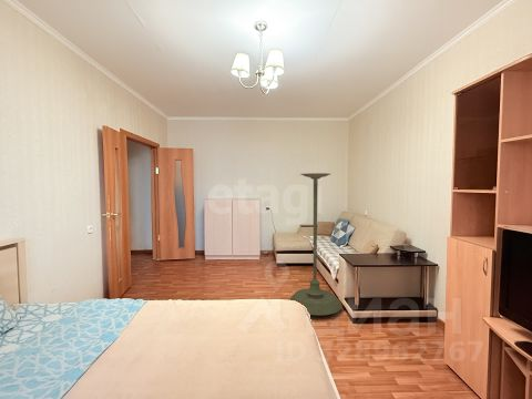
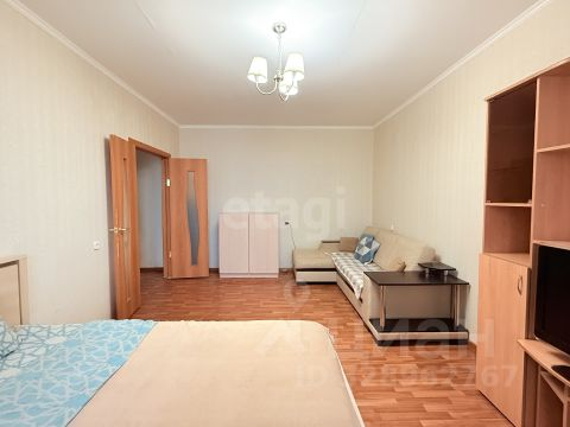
- plant stand (315, 241)
